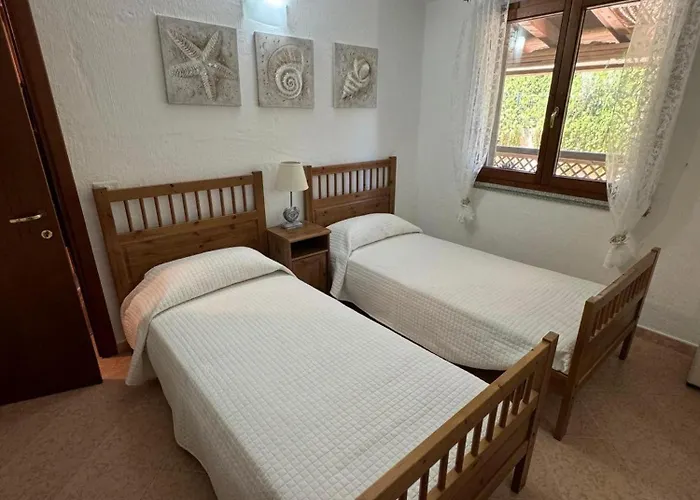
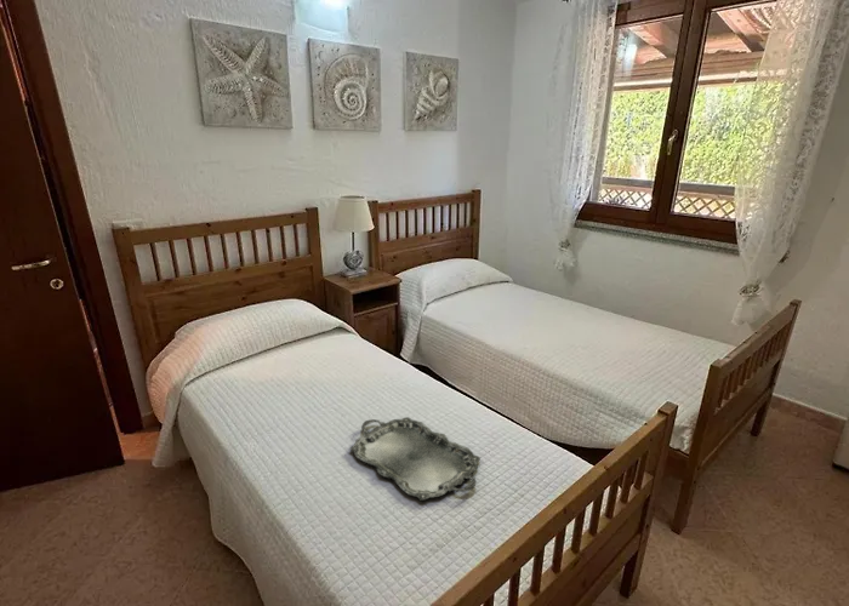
+ serving tray (414, 453)
